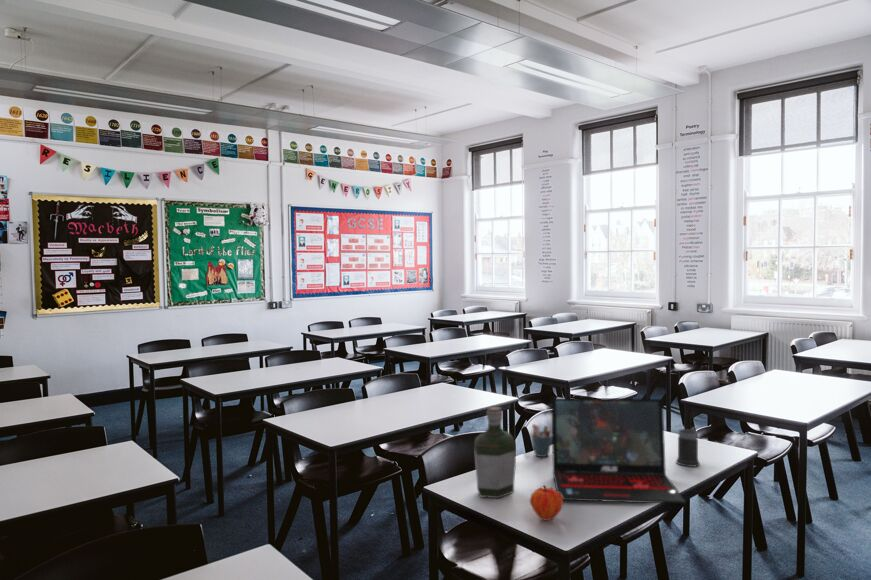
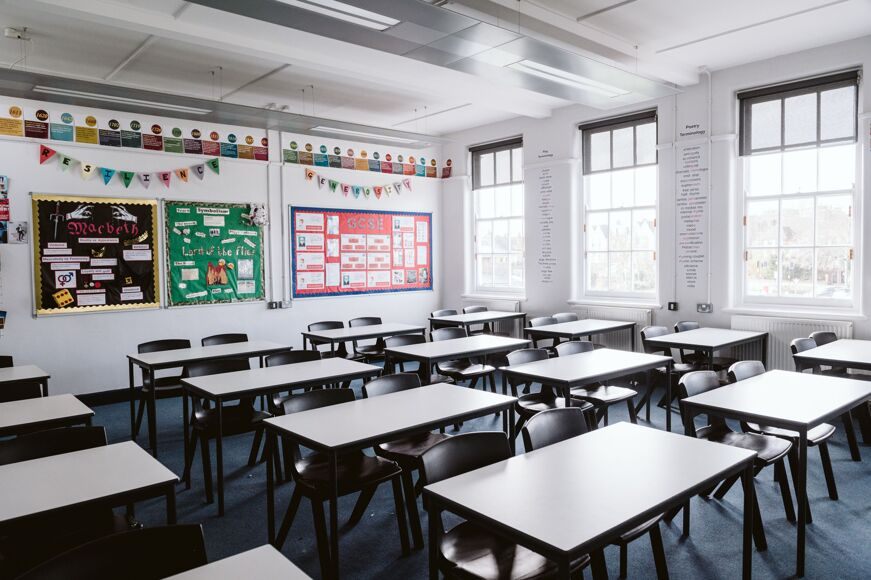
- pen holder (541, 438)
- bottle (495, 450)
- mug (689, 445)
- laptop (613, 447)
- fruit (546, 502)
